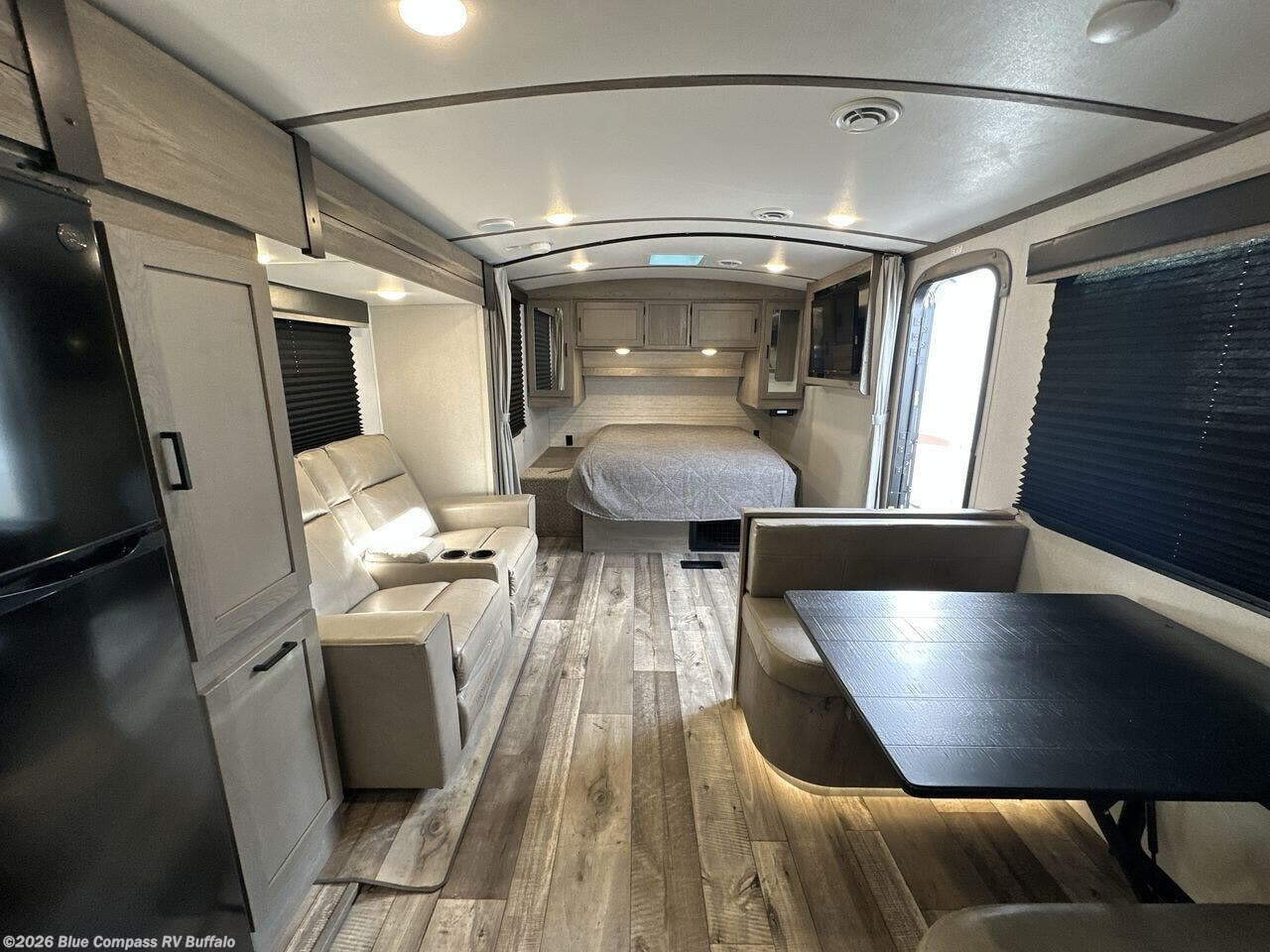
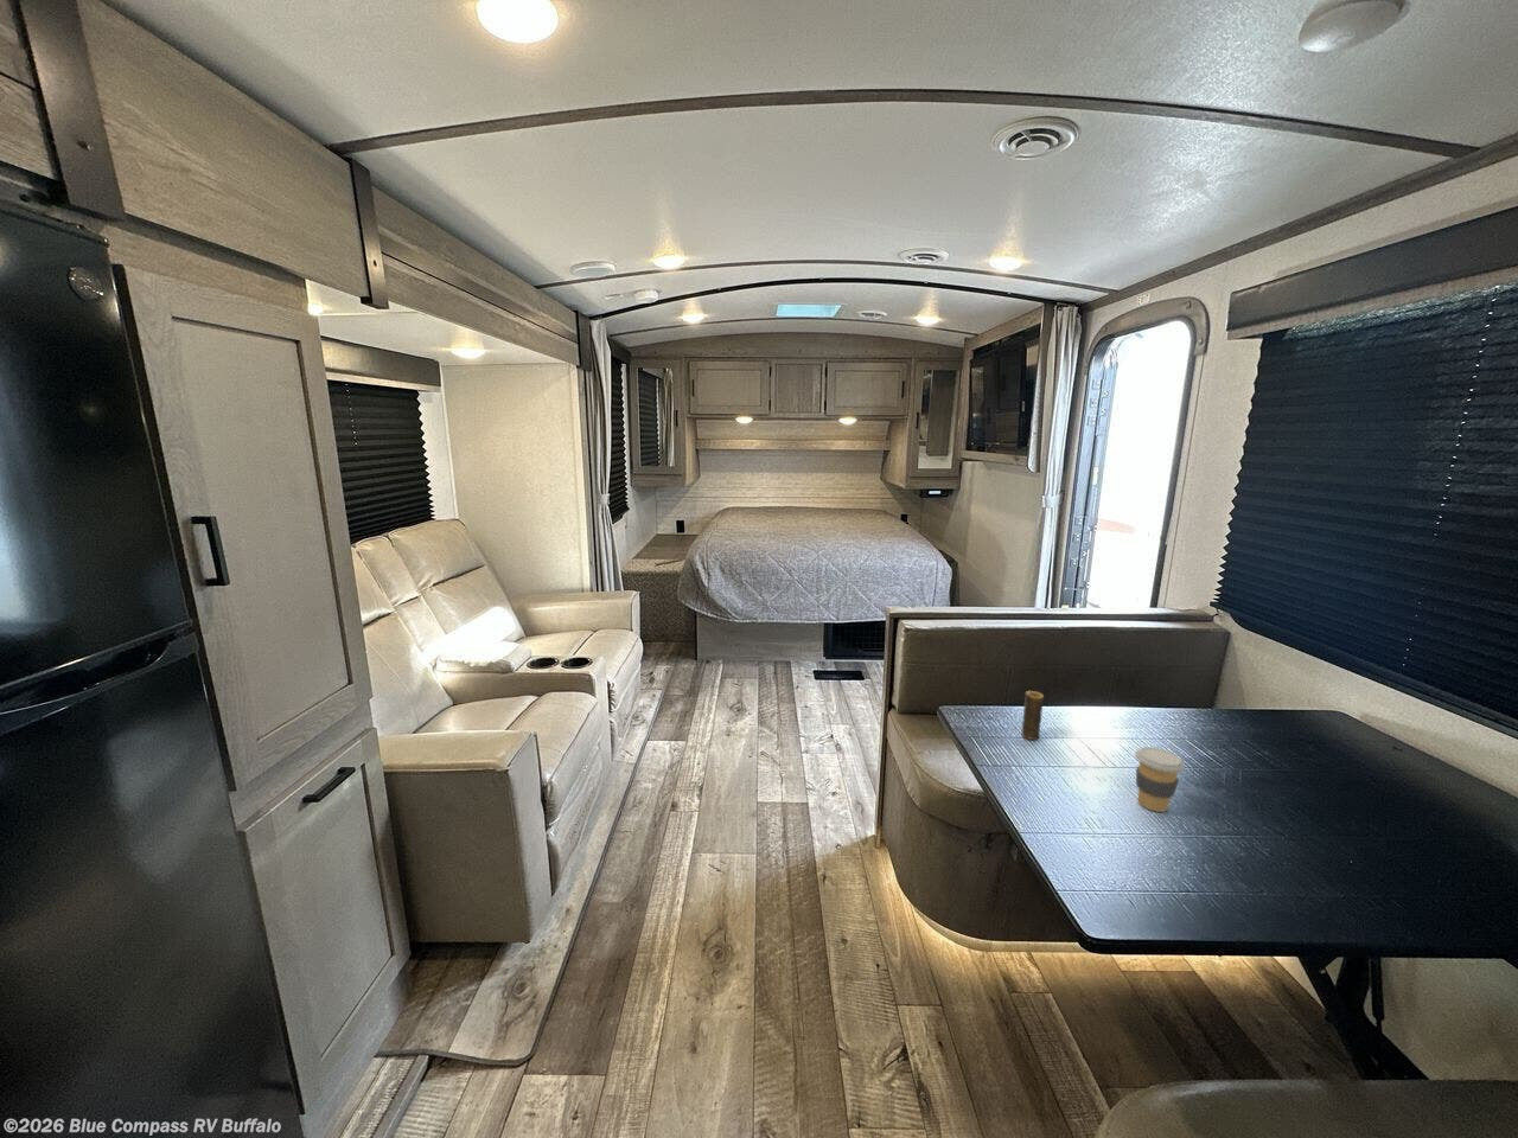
+ coffee cup (1155, 781)
+ candle (1032, 715)
